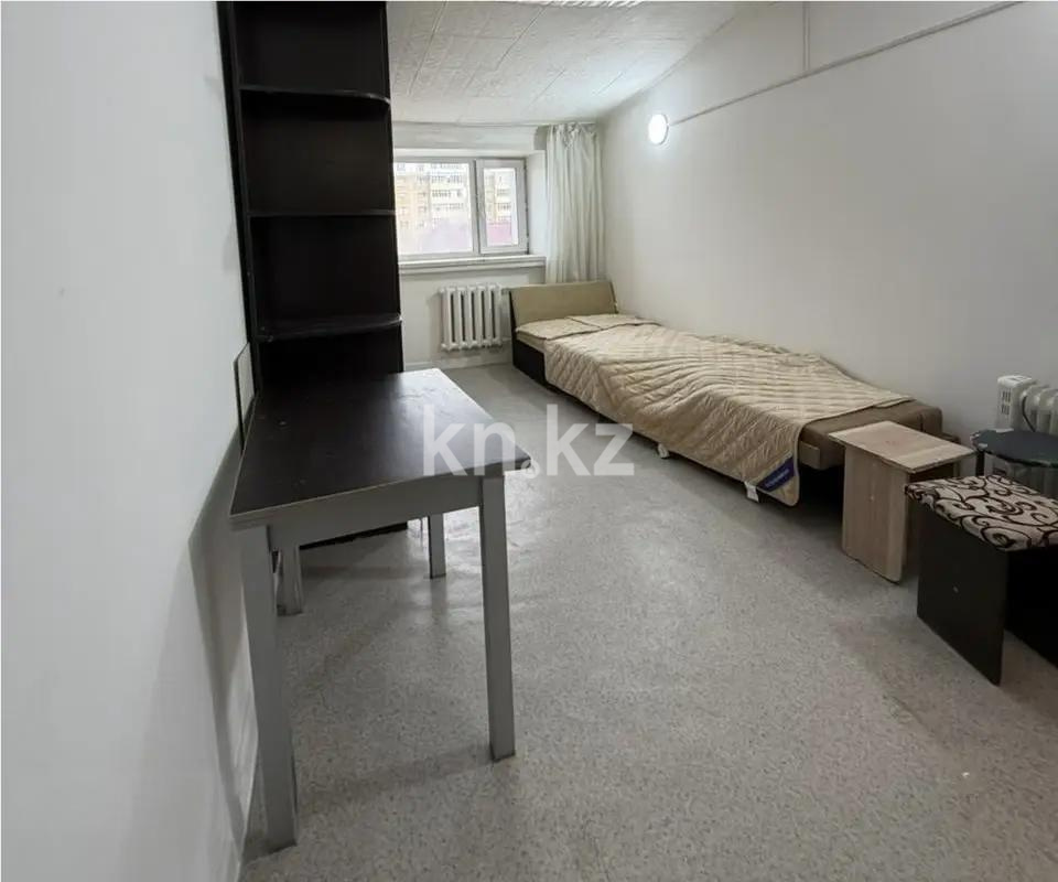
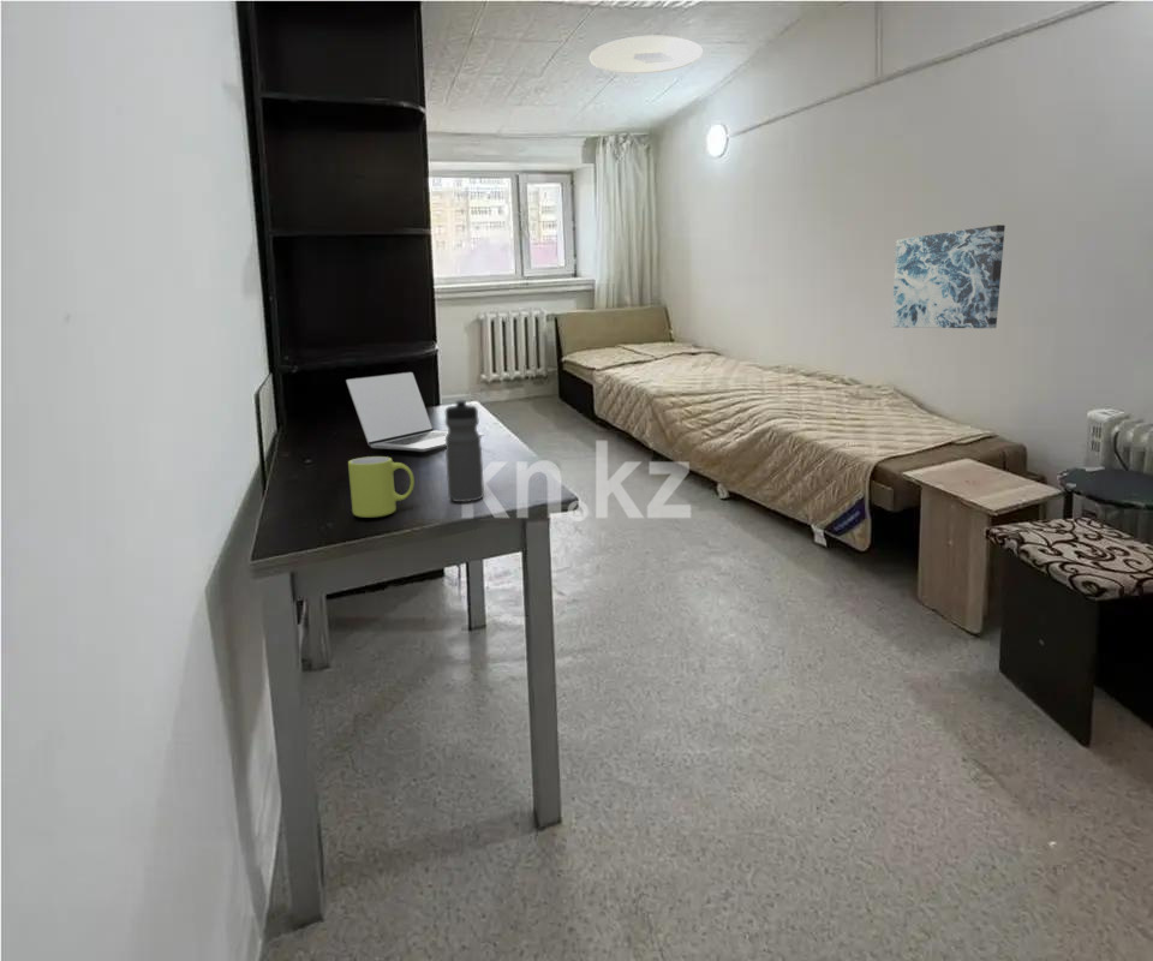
+ mug (382, 485)
+ laptop (417, 408)
+ wall art (943, 280)
+ water bottle (464, 448)
+ ceiling light (645, 49)
